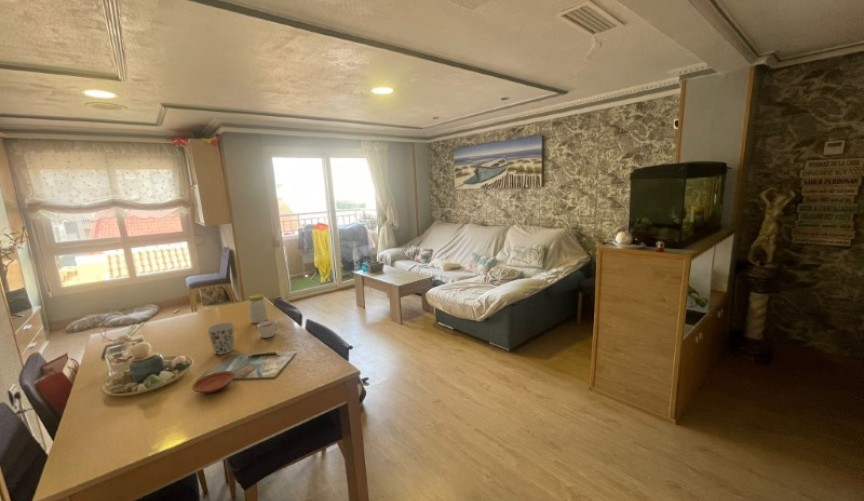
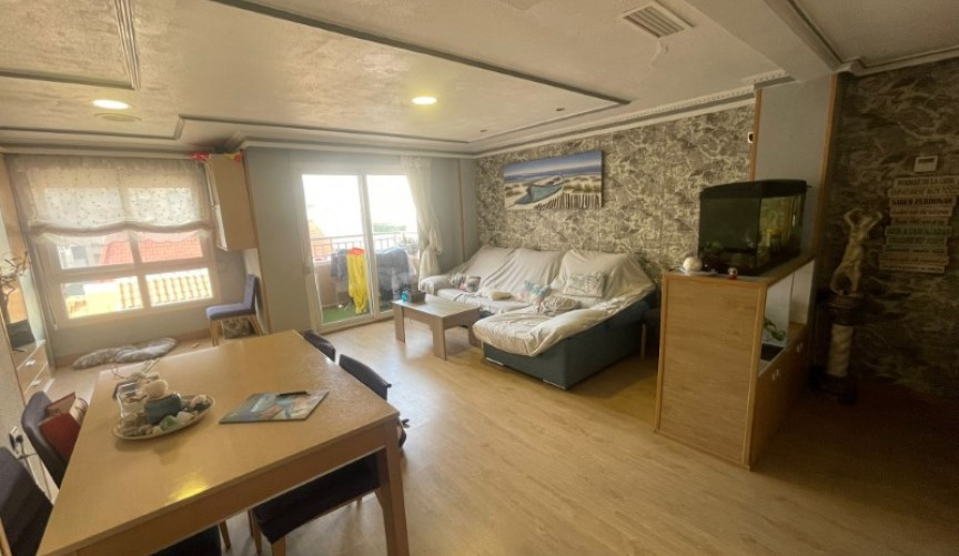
- jar (257, 308)
- cup (222, 338)
- candle (267, 329)
- plate (214, 384)
